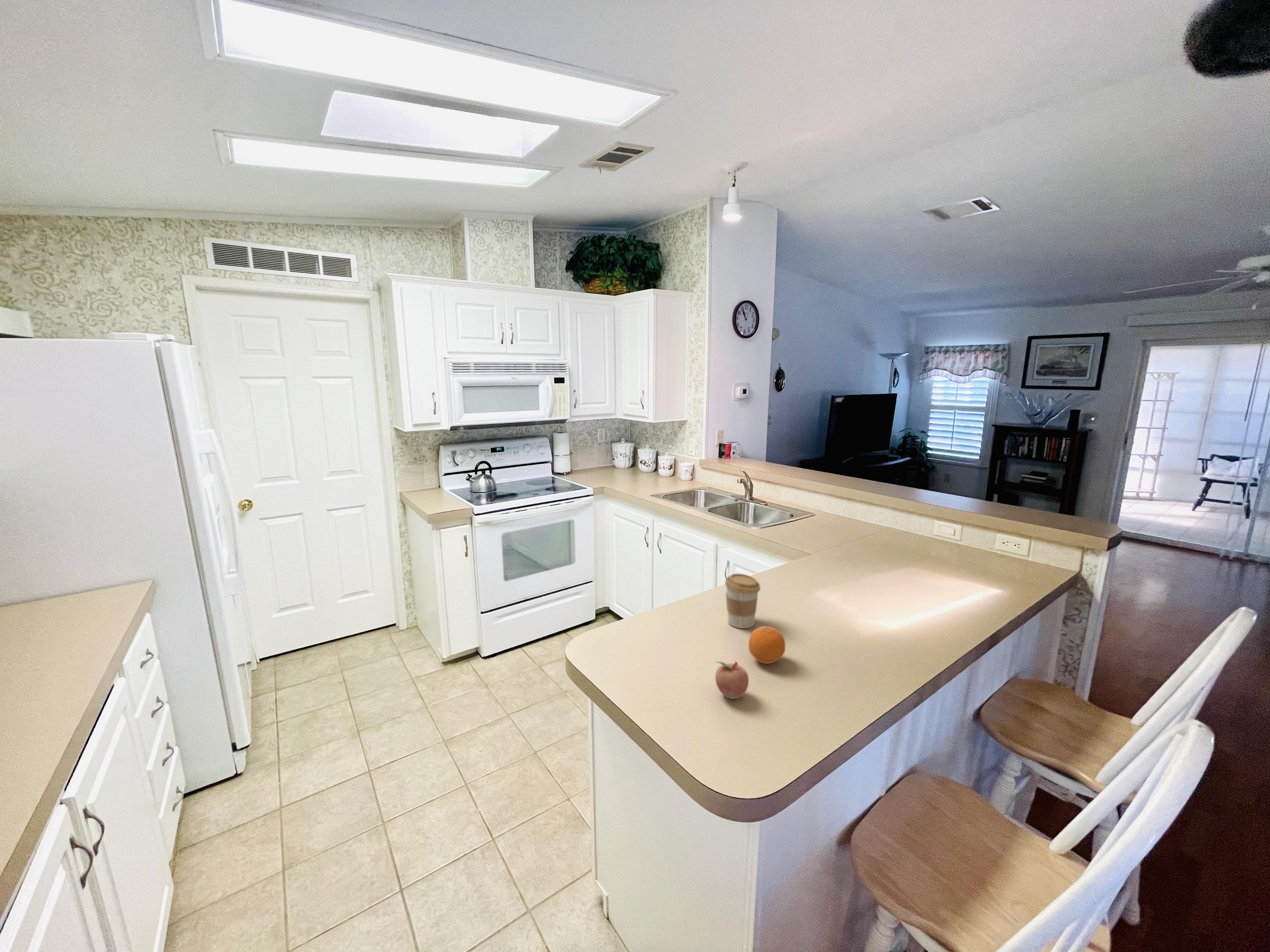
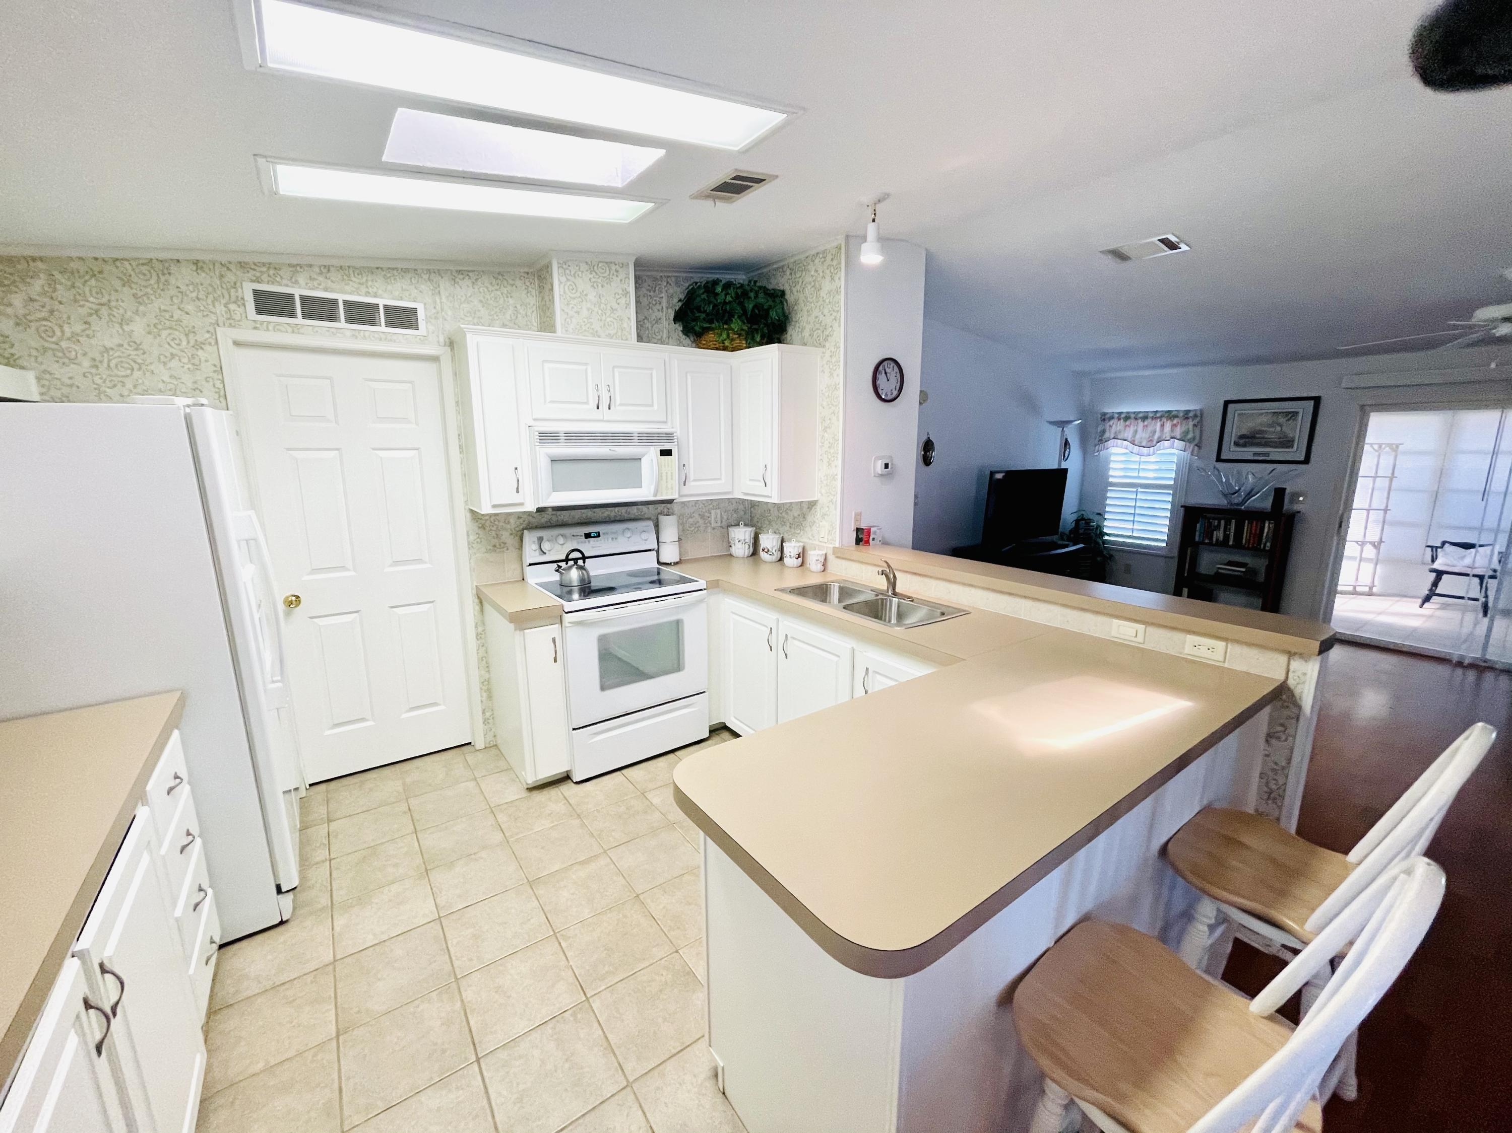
- coffee cup (742, 600)
- fruit (732, 678)
- fruit (767, 645)
